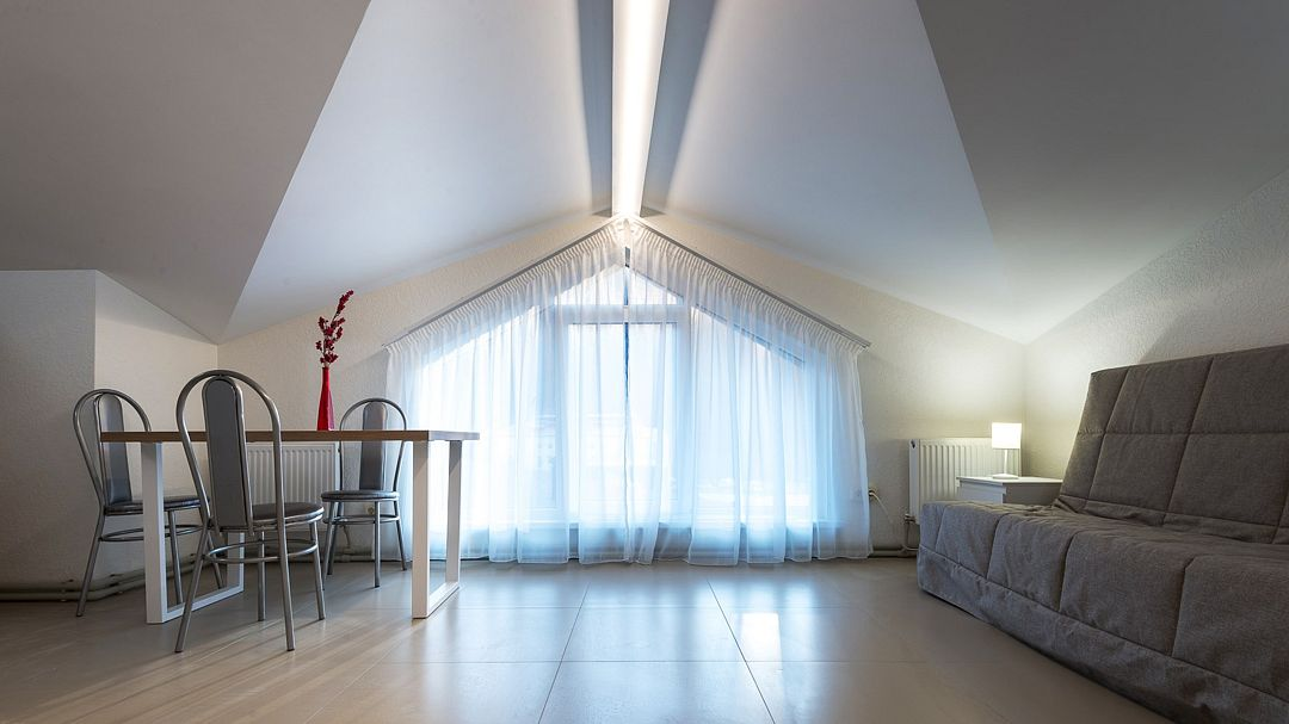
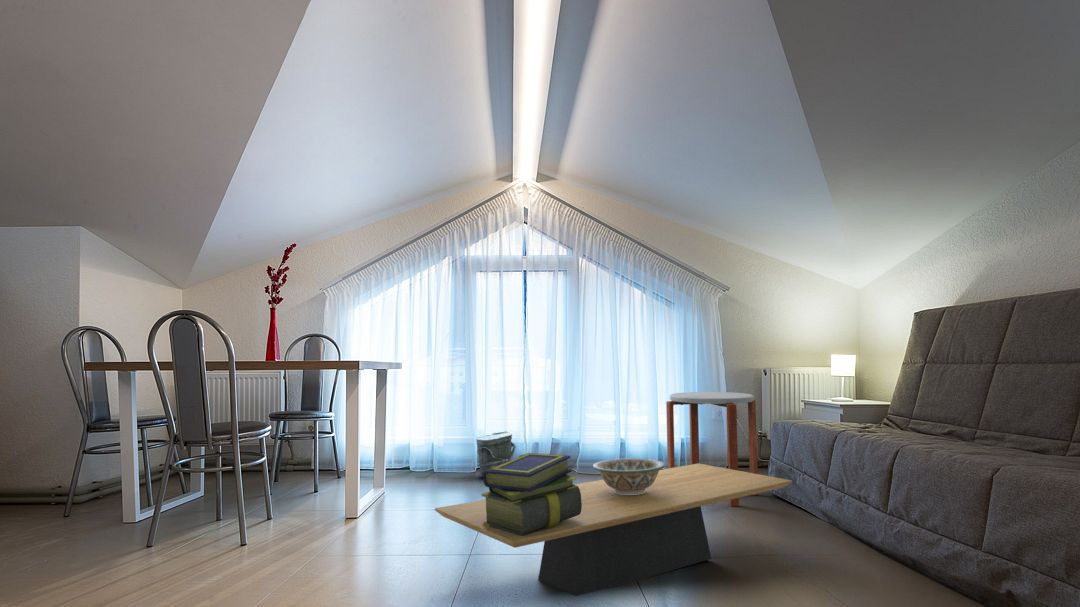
+ stack of books (531, 490)
+ bag (496, 455)
+ decorative bowl (628, 477)
+ side table (698, 445)
+ coffee table (627, 531)
